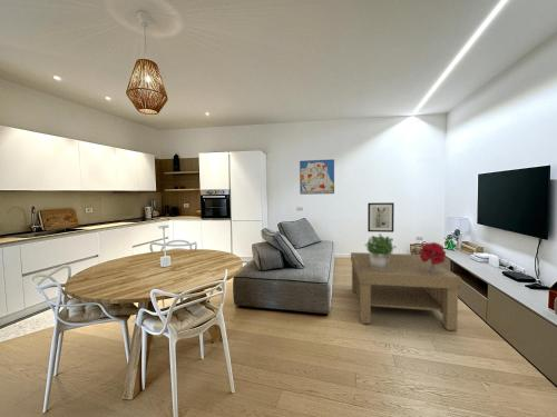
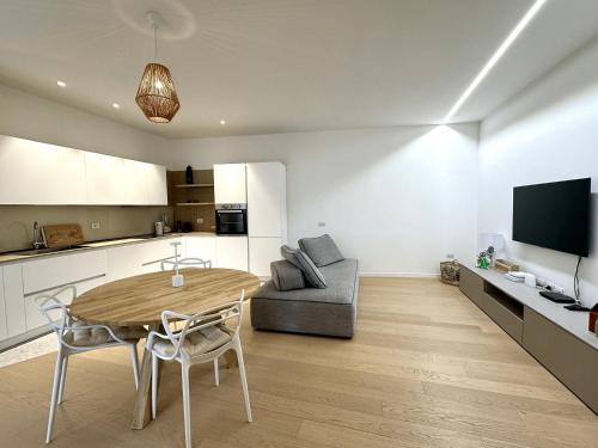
- wall art (380, 217)
- bouquet (432, 257)
- wall art (316, 177)
- coffee table (394, 285)
- potted plant (379, 250)
